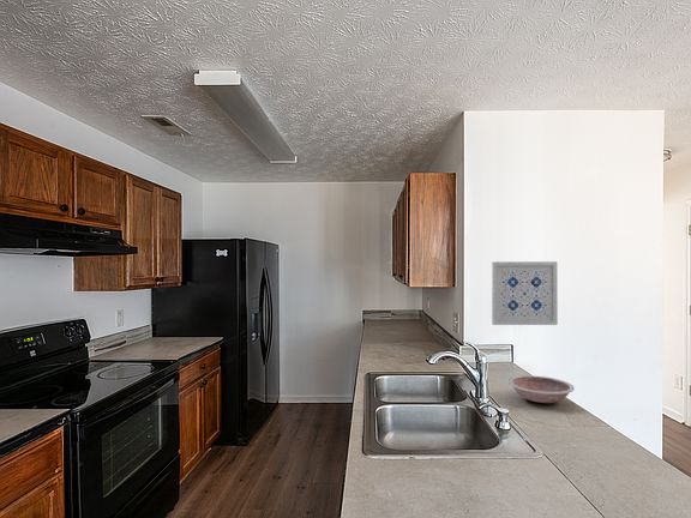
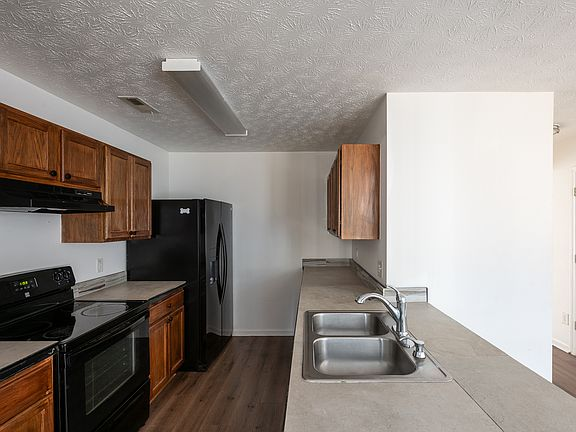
- wall art (524, 293)
- bowl (540, 391)
